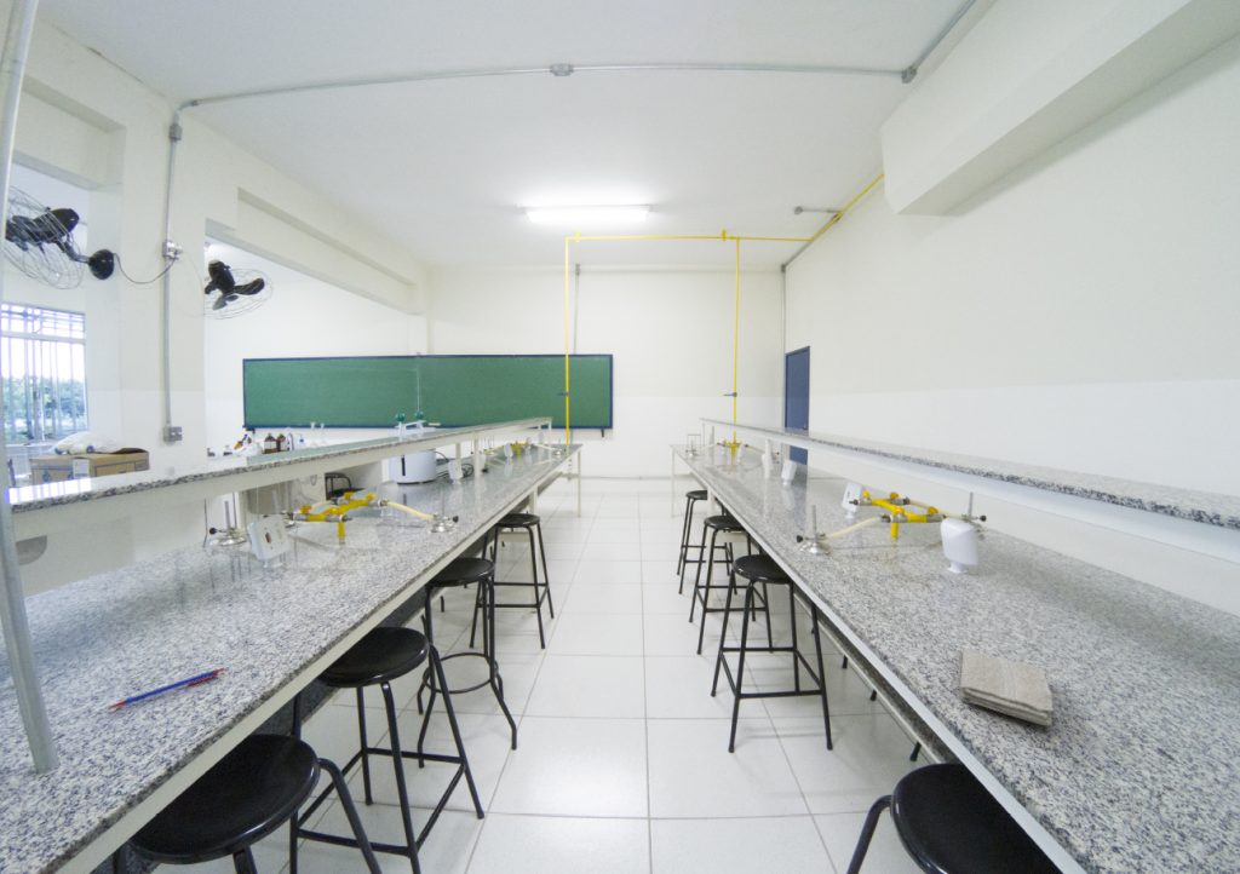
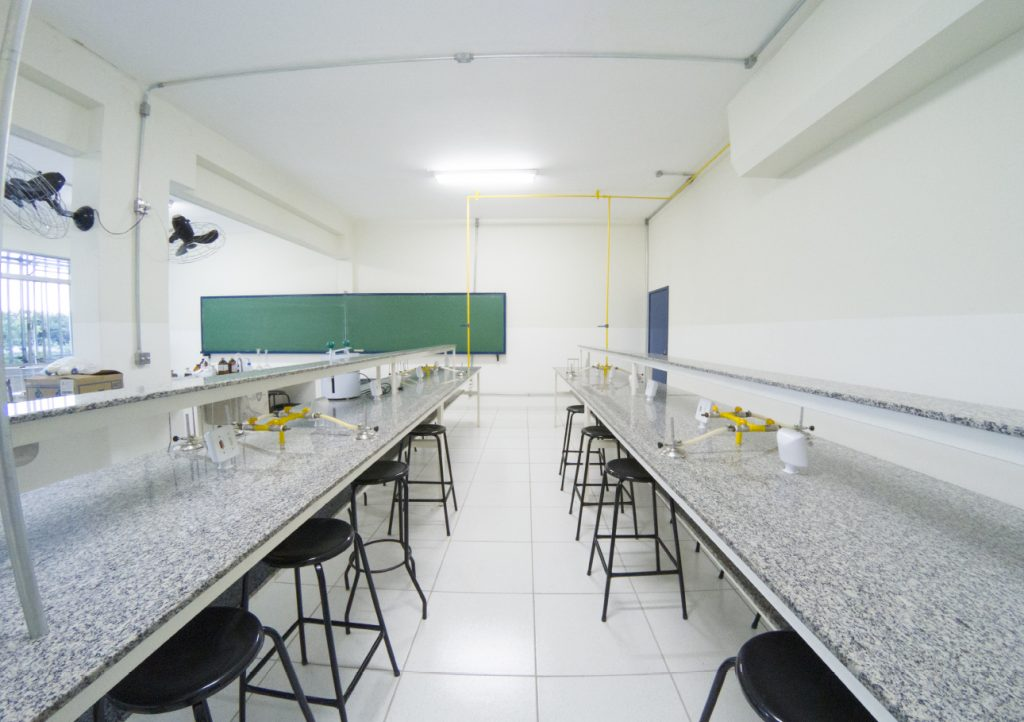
- washcloth (1001, 682)
- pen (168, 686)
